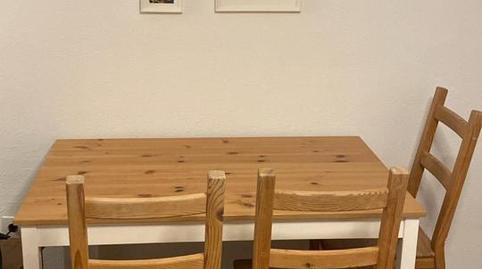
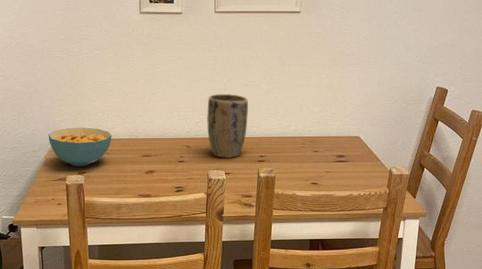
+ cereal bowl (80, 149)
+ plant pot (226, 126)
